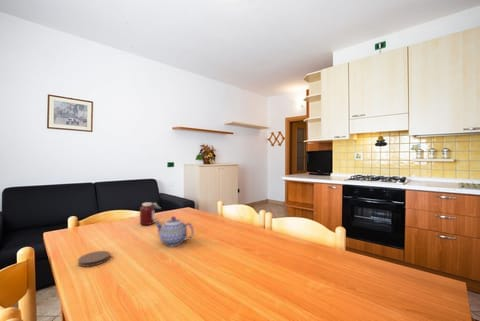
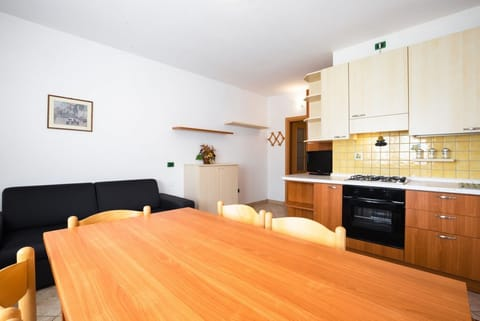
- jar (149, 212)
- teapot (173, 229)
- coaster (94, 258)
